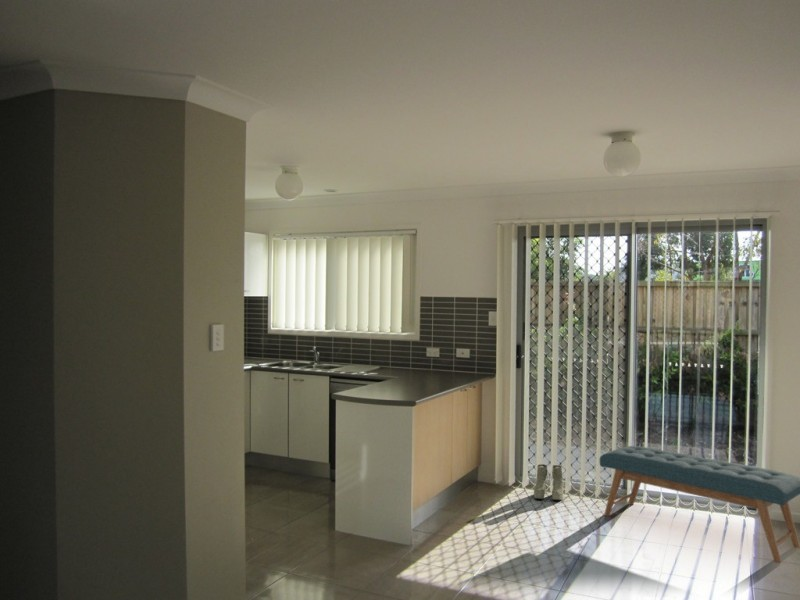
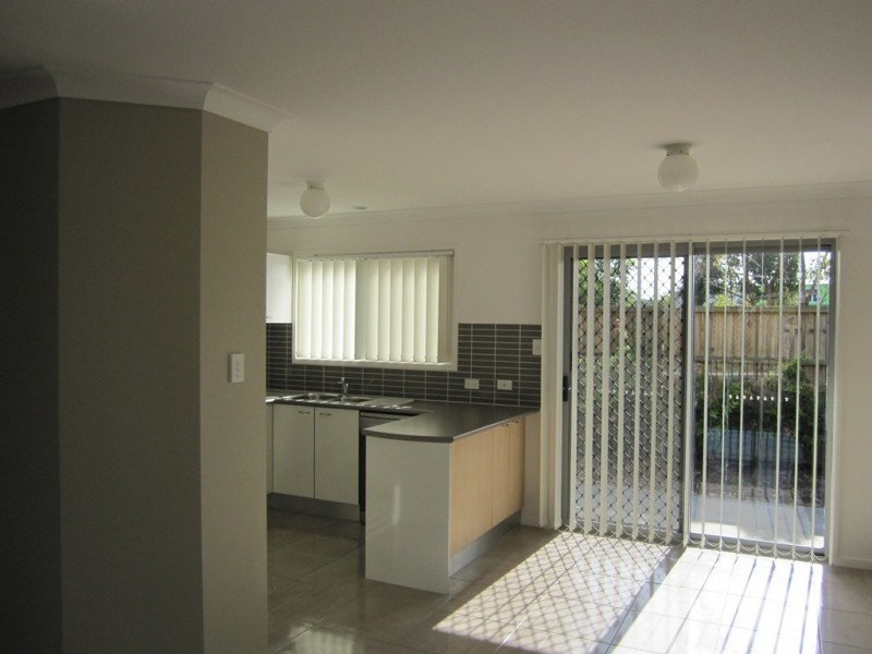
- bench (695, 494)
- boots (547, 478)
